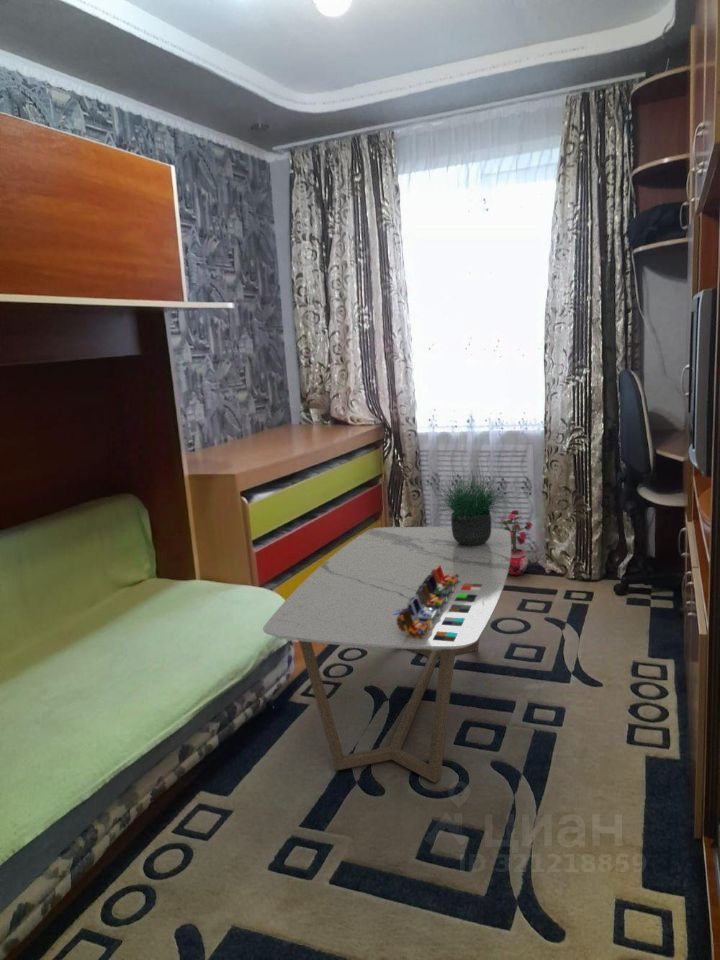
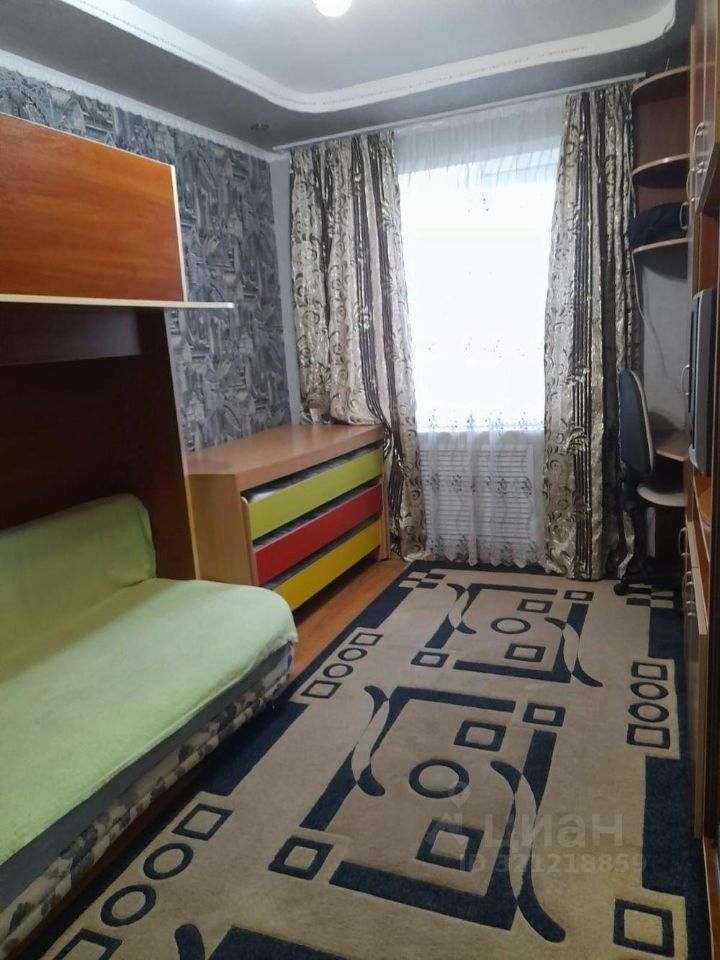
- potted plant (513, 541)
- potted plant (471, 498)
- coffee table (411, 637)
- treasure chest (441, 595)
